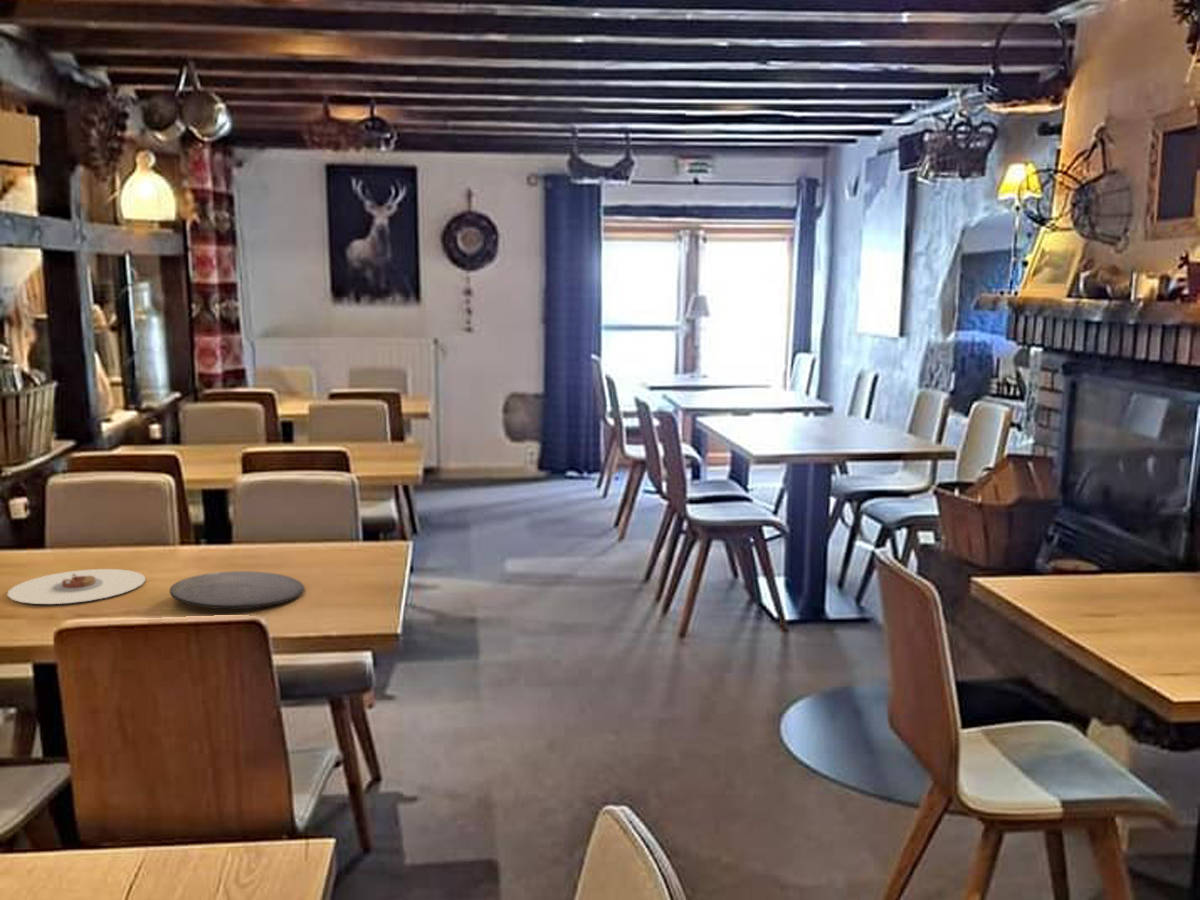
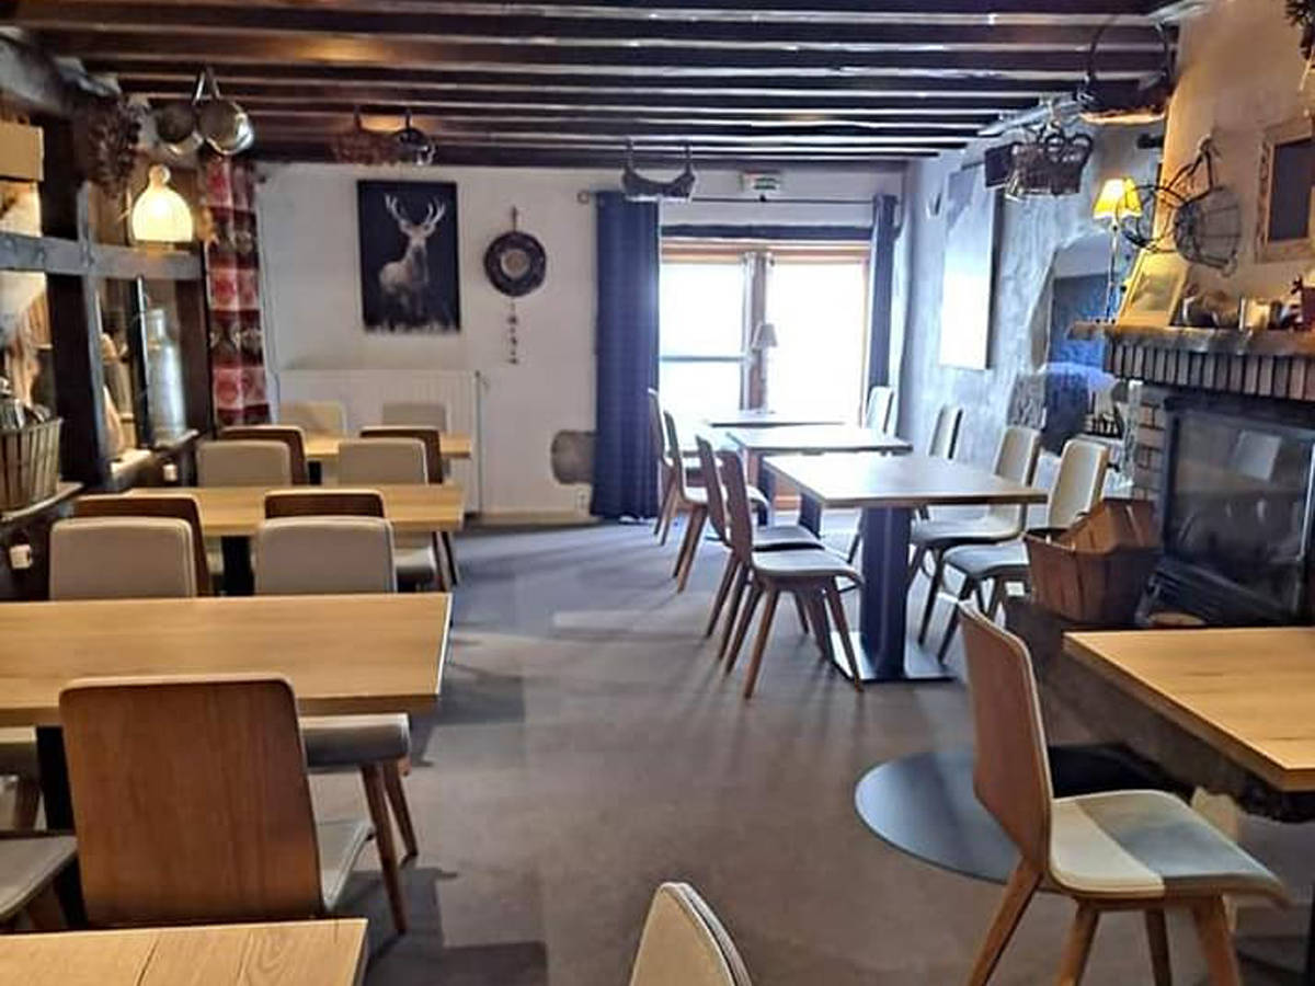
- plate (78, 581)
- plate (238, 589)
